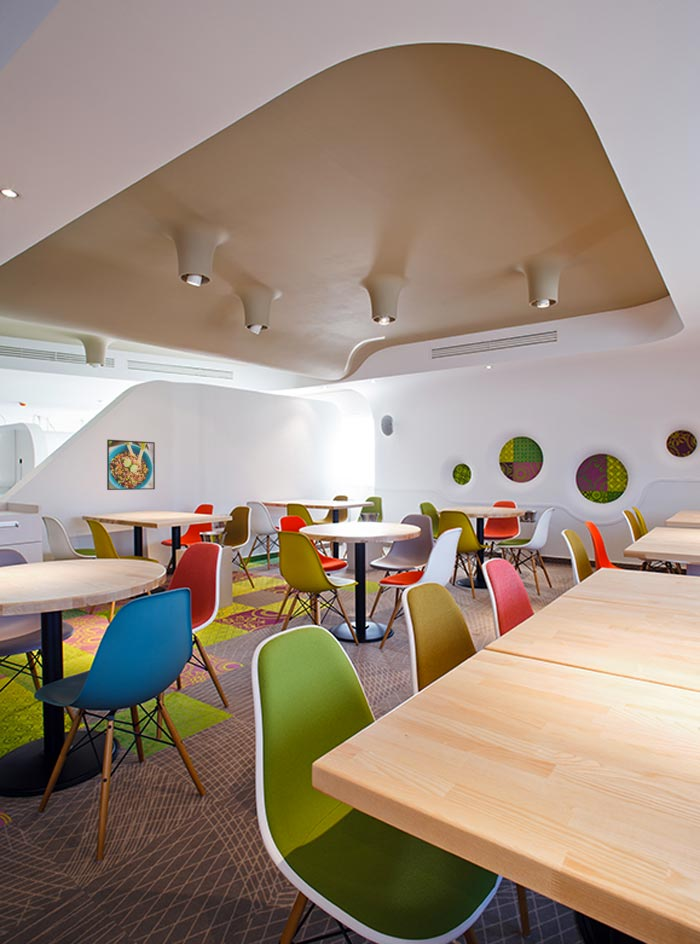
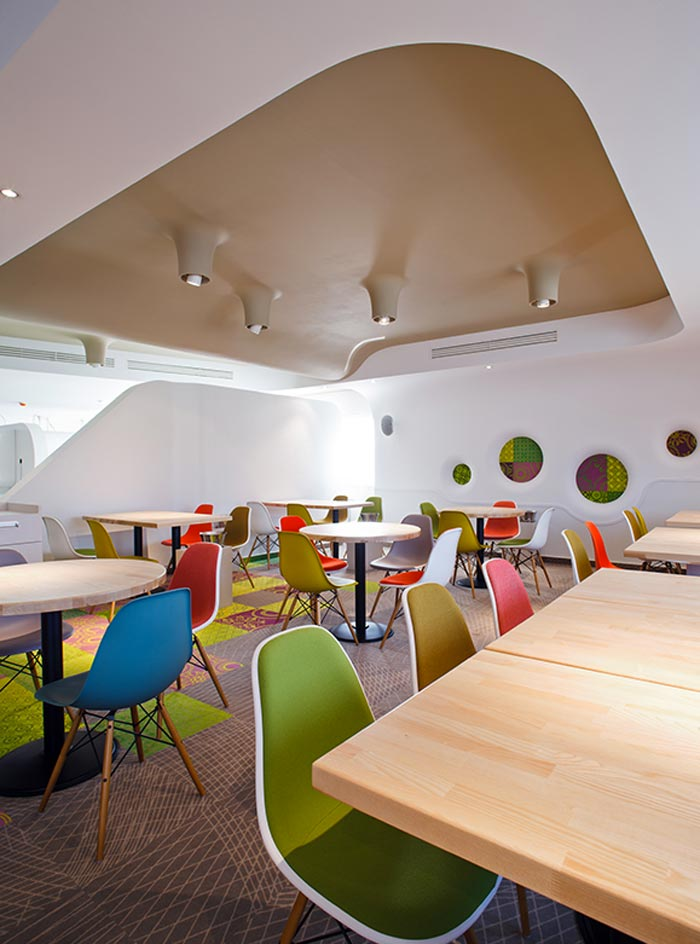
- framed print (131, 465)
